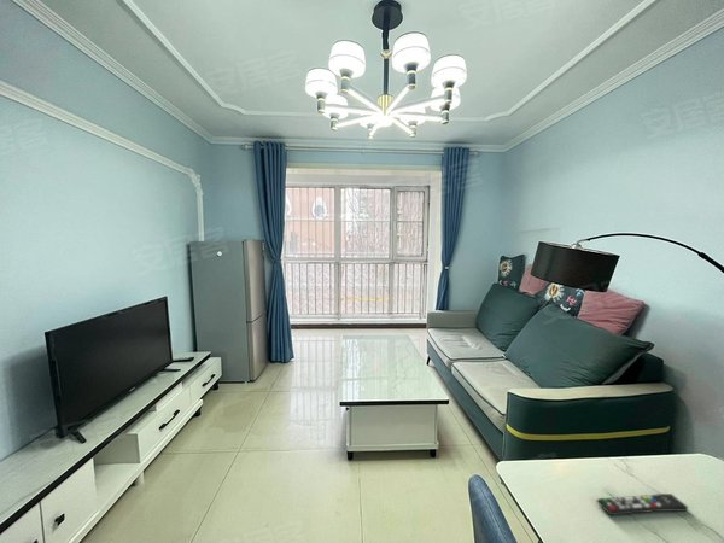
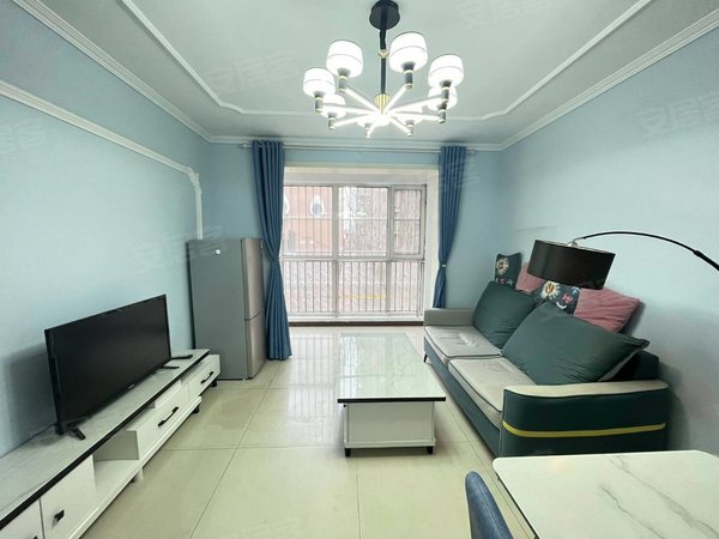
- remote control (641, 504)
